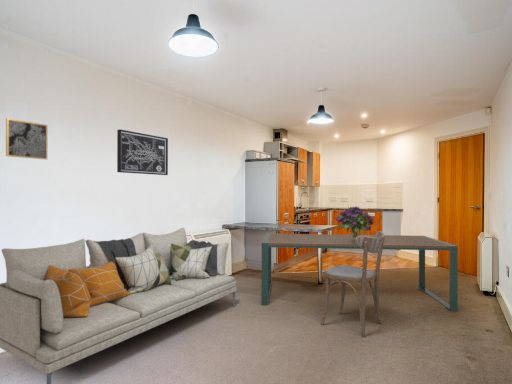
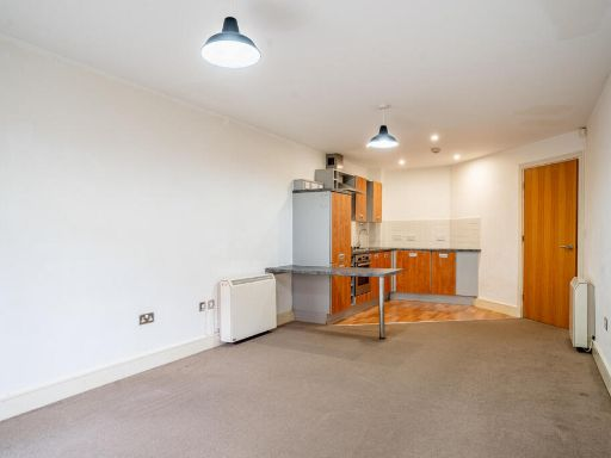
- sofa (138, 281)
- dining chair (354, 278)
- wall art (27, 139)
- bouquet (355, 222)
- dining table (349, 248)
- wall art (144, 154)
